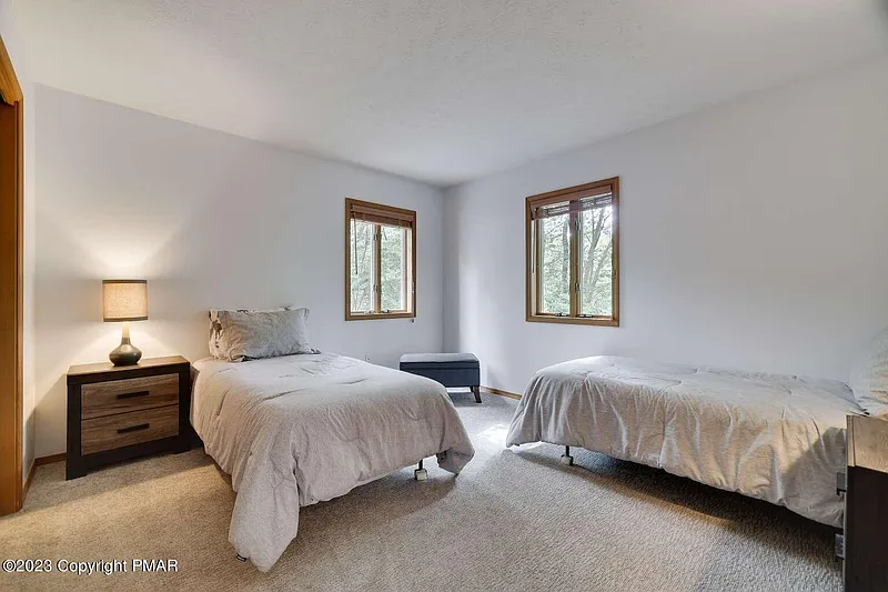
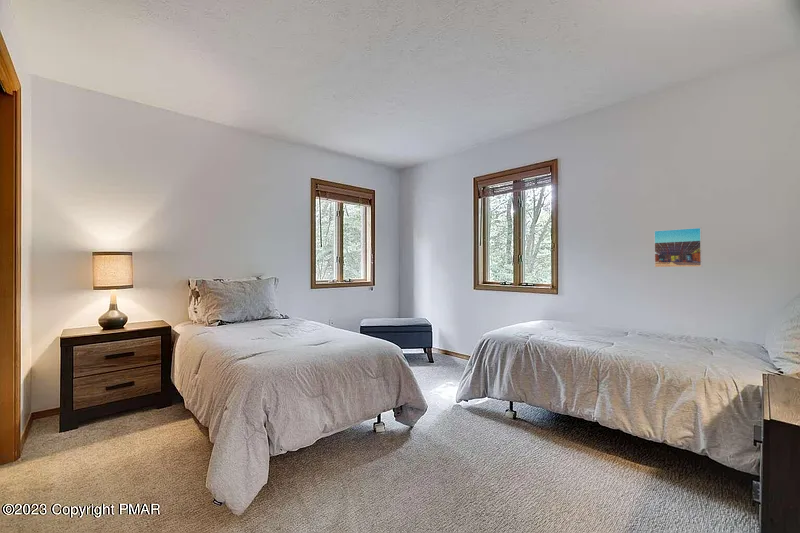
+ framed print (677, 248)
